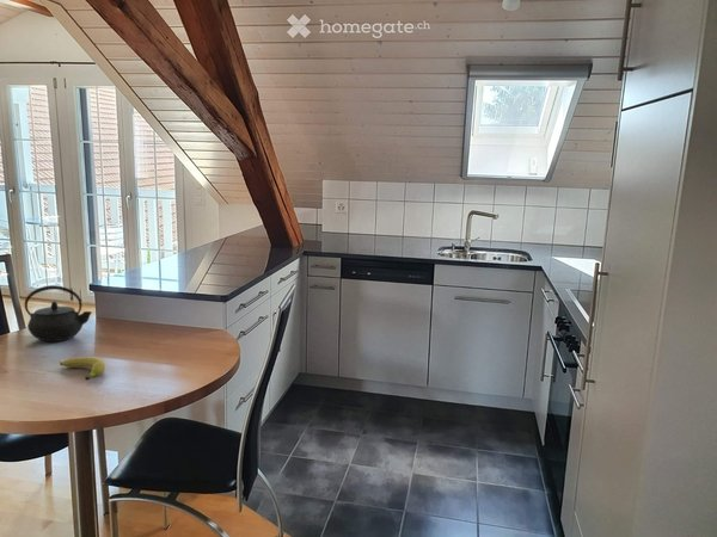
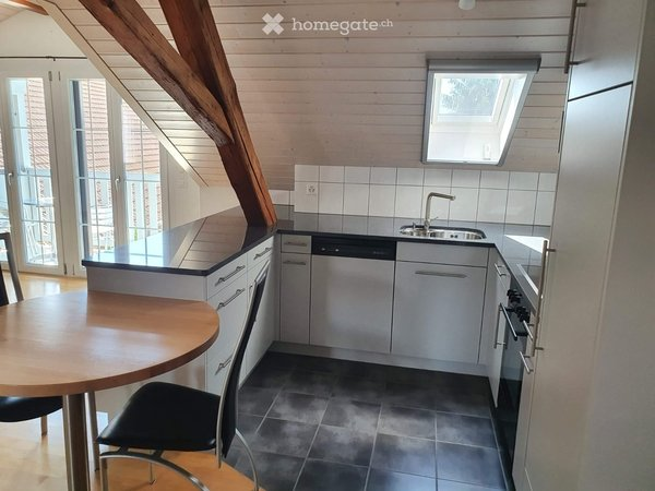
- fruit (82, 365)
- kettle (59, 311)
